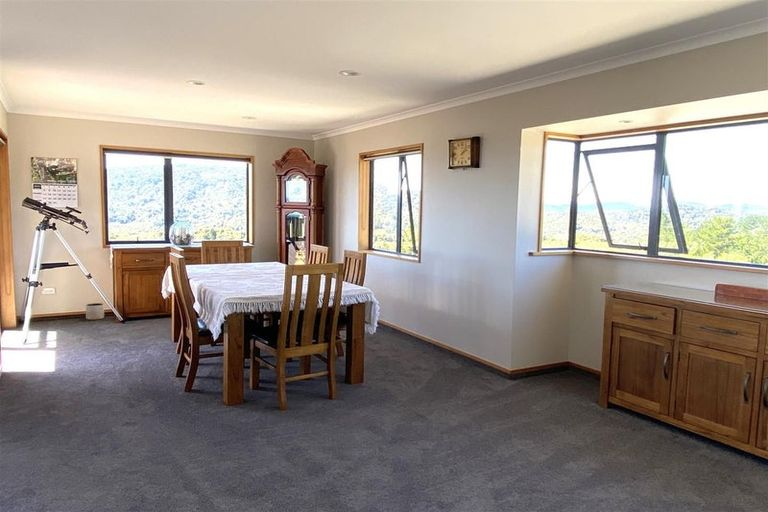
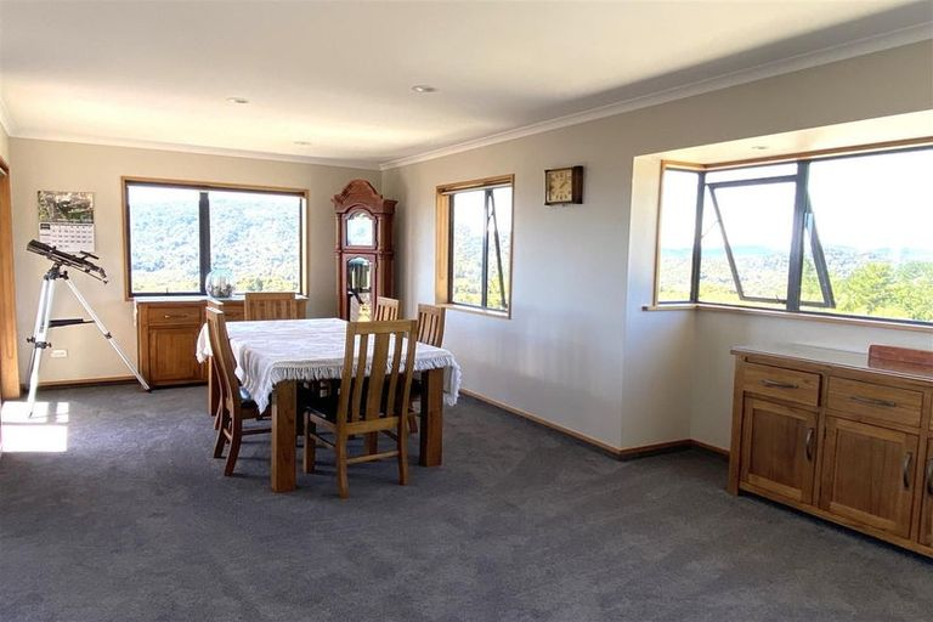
- planter (95, 311)
